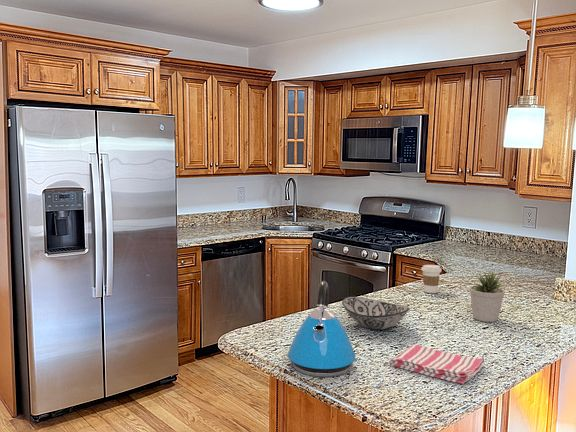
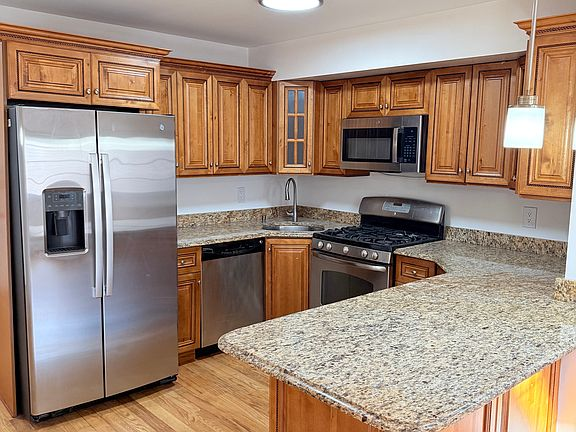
- dish towel (436, 360)
- kettle (322, 323)
- coffee cup (431, 278)
- decorative bowl (374, 314)
- potted plant (485, 293)
